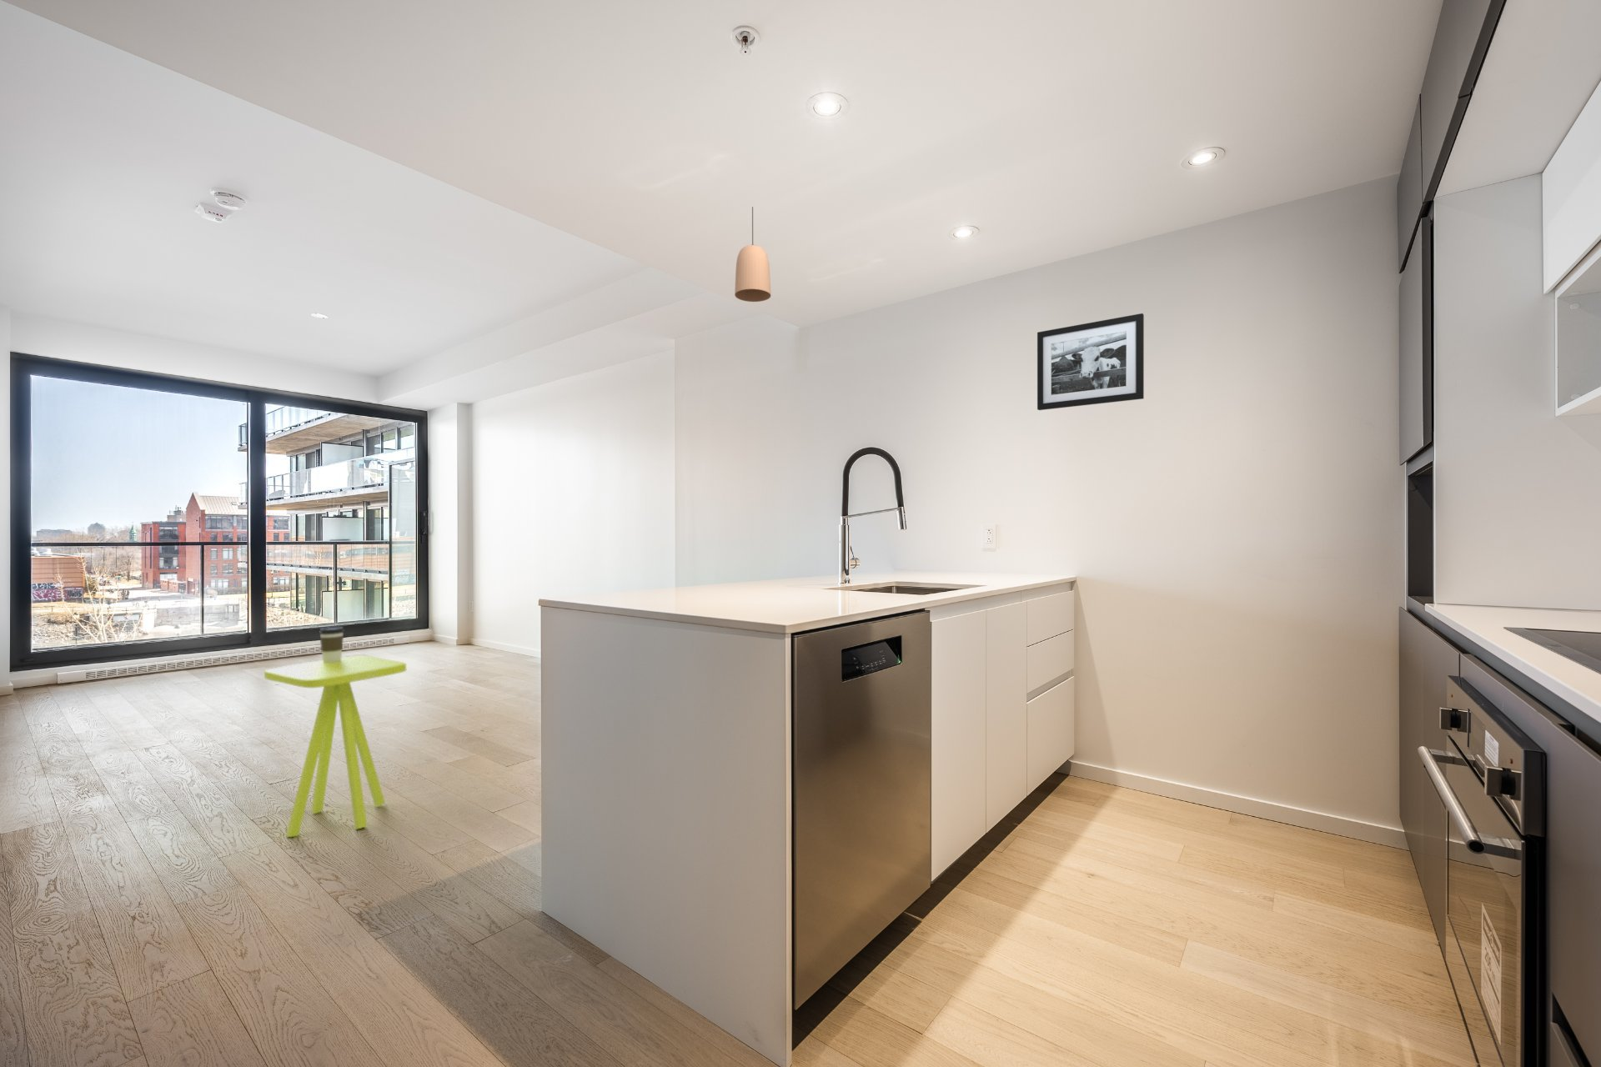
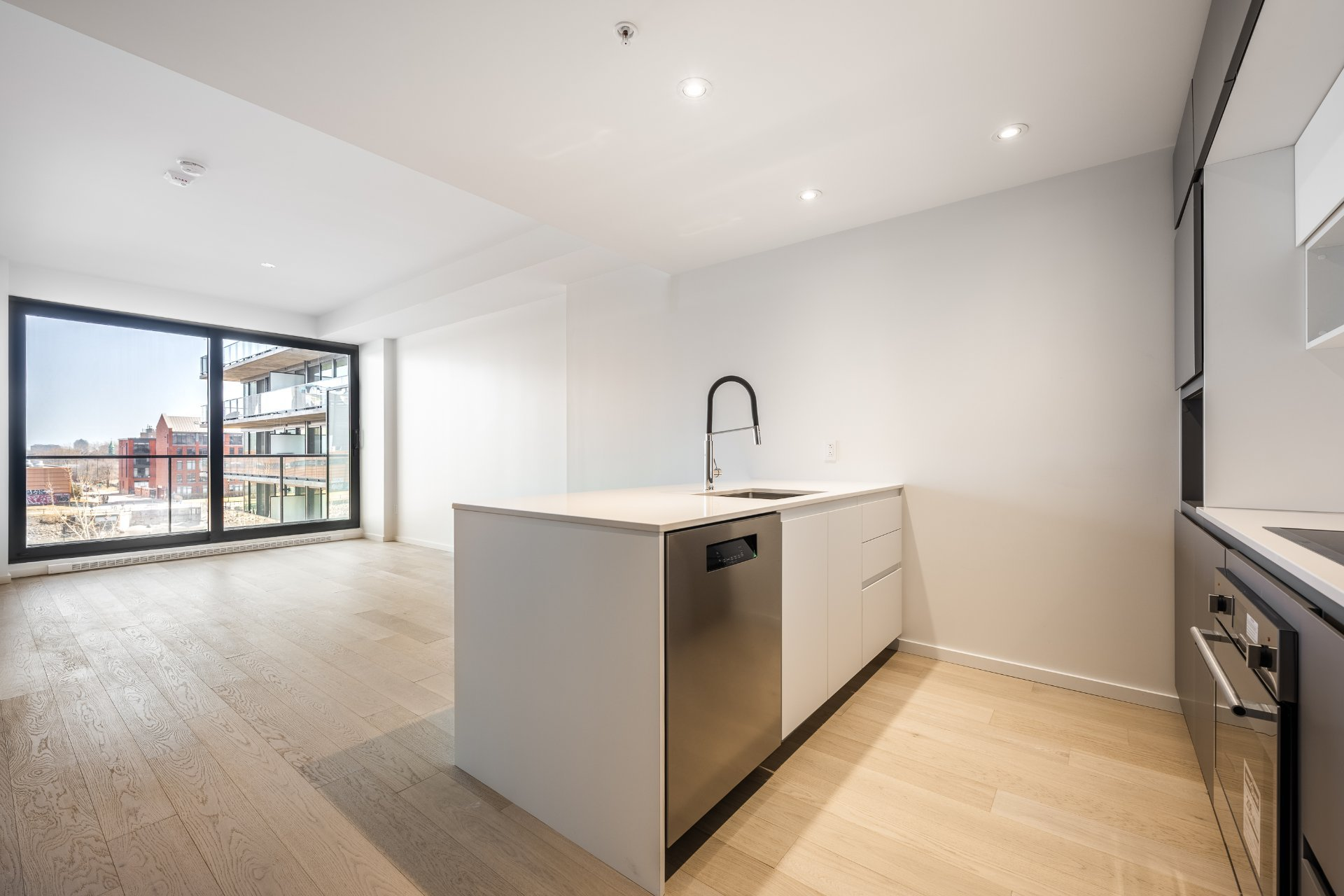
- pendant light (752, 251)
- coffee cup (332, 643)
- side table (343, 743)
- picture frame (1088, 363)
